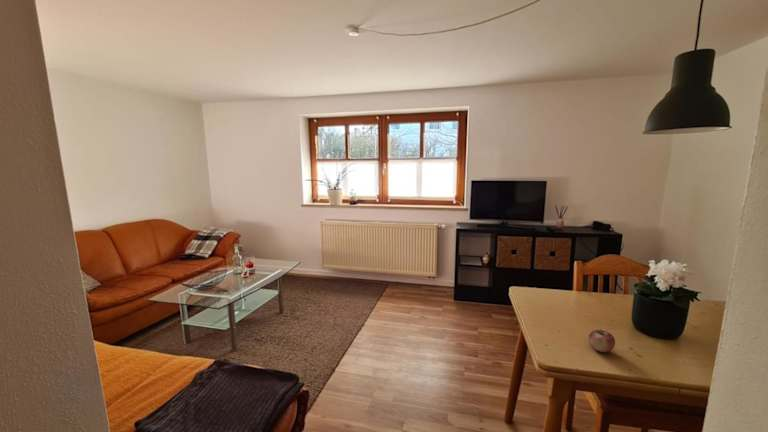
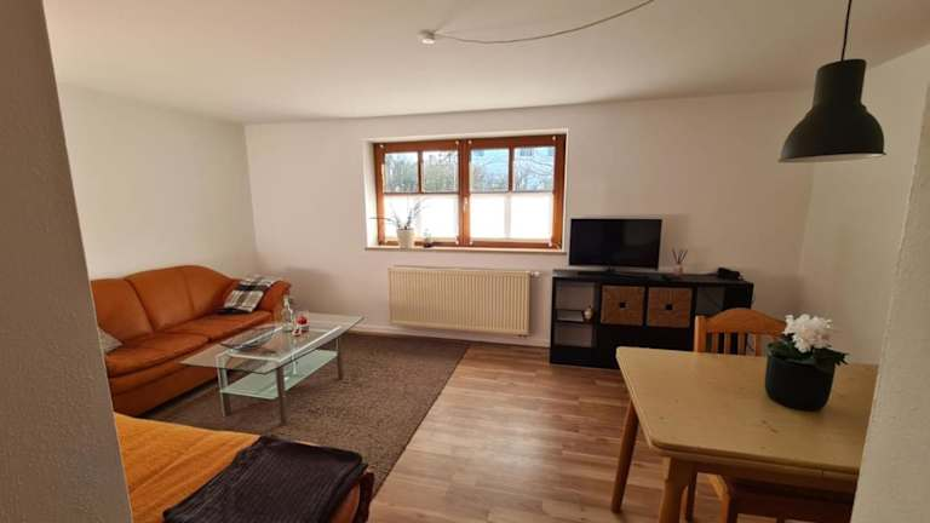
- apple (601, 339)
